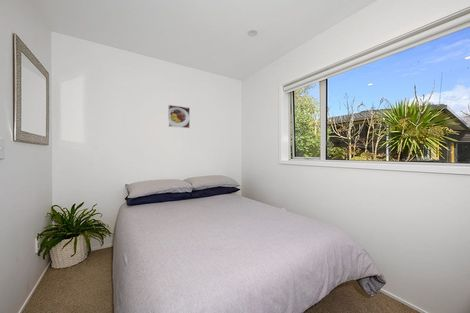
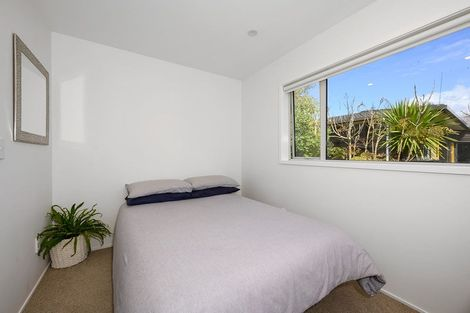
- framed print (179, 116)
